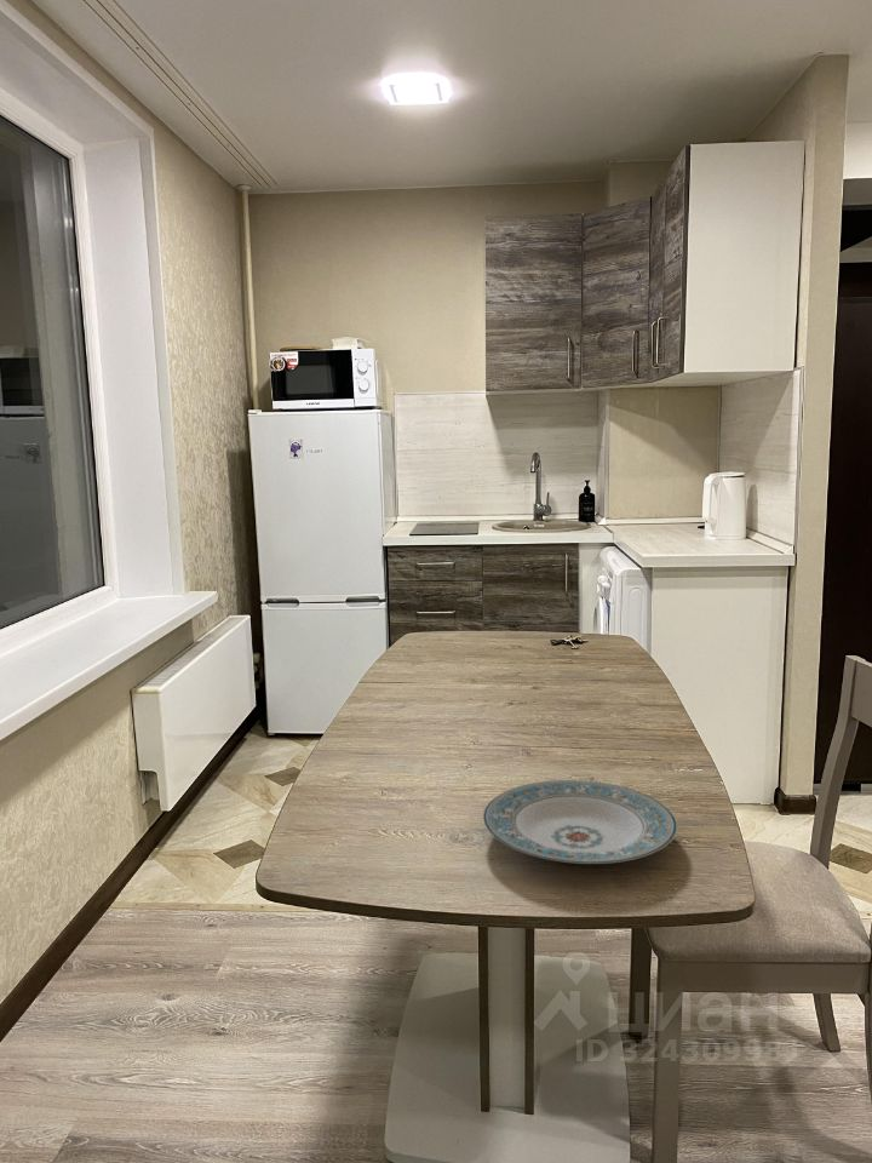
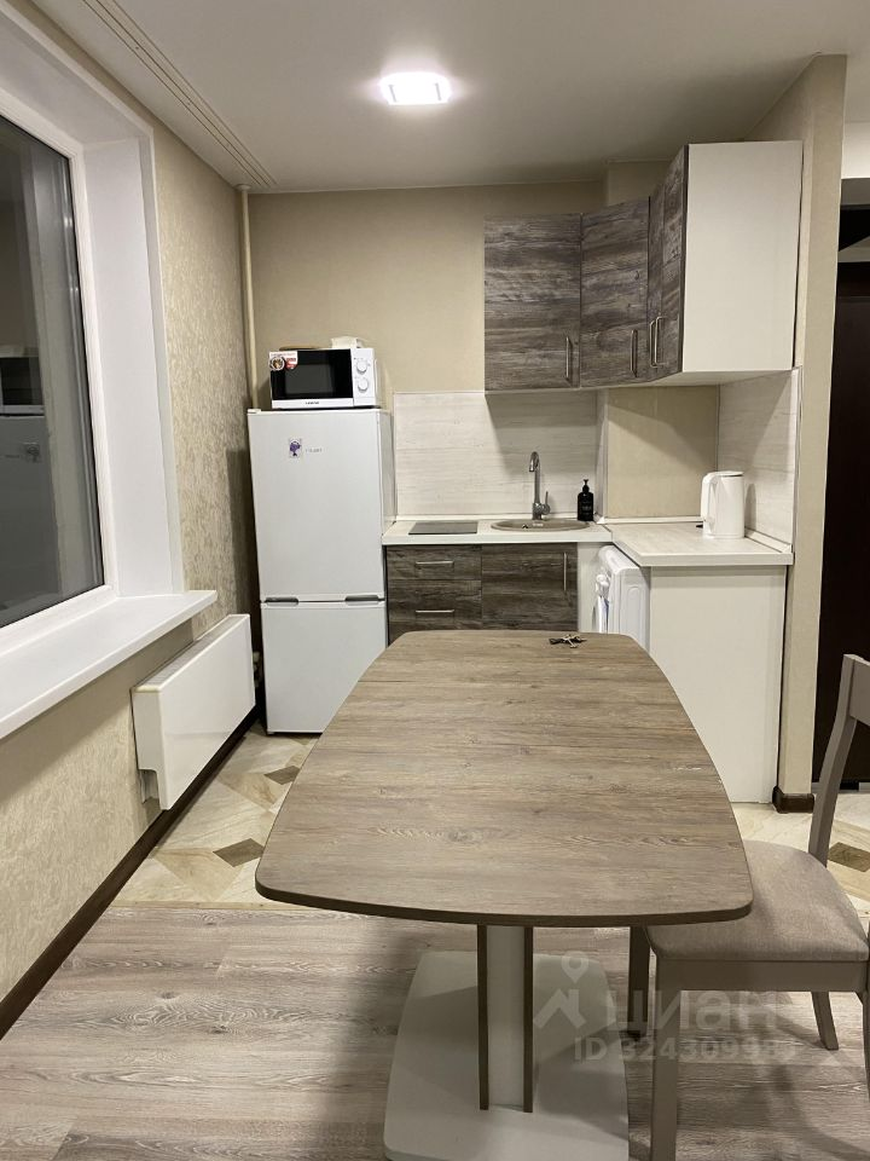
- plate (578, 827)
